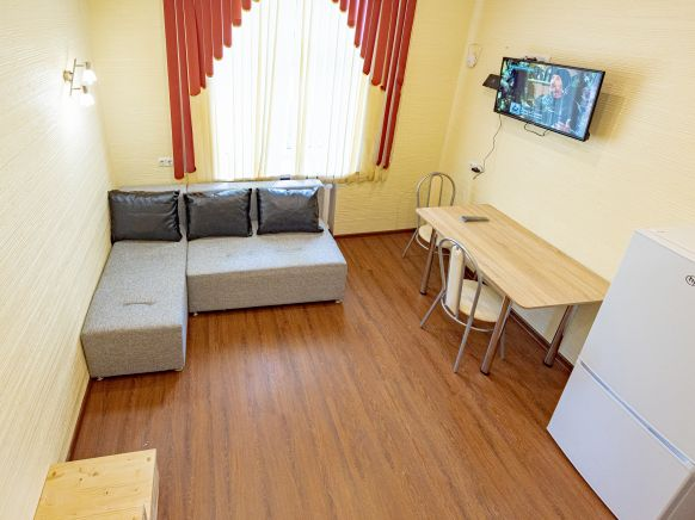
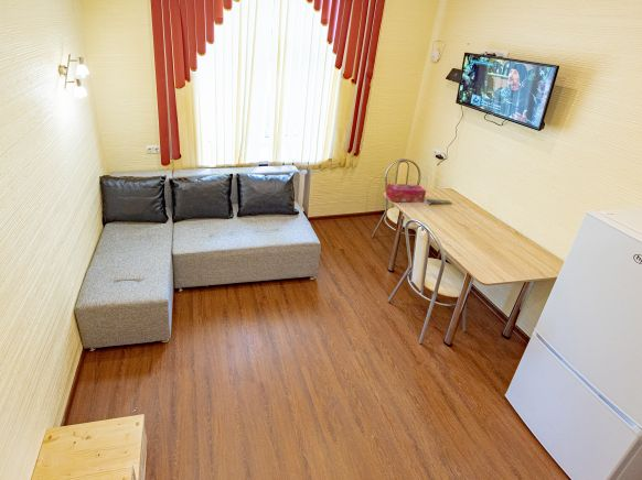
+ tissue box (405, 193)
